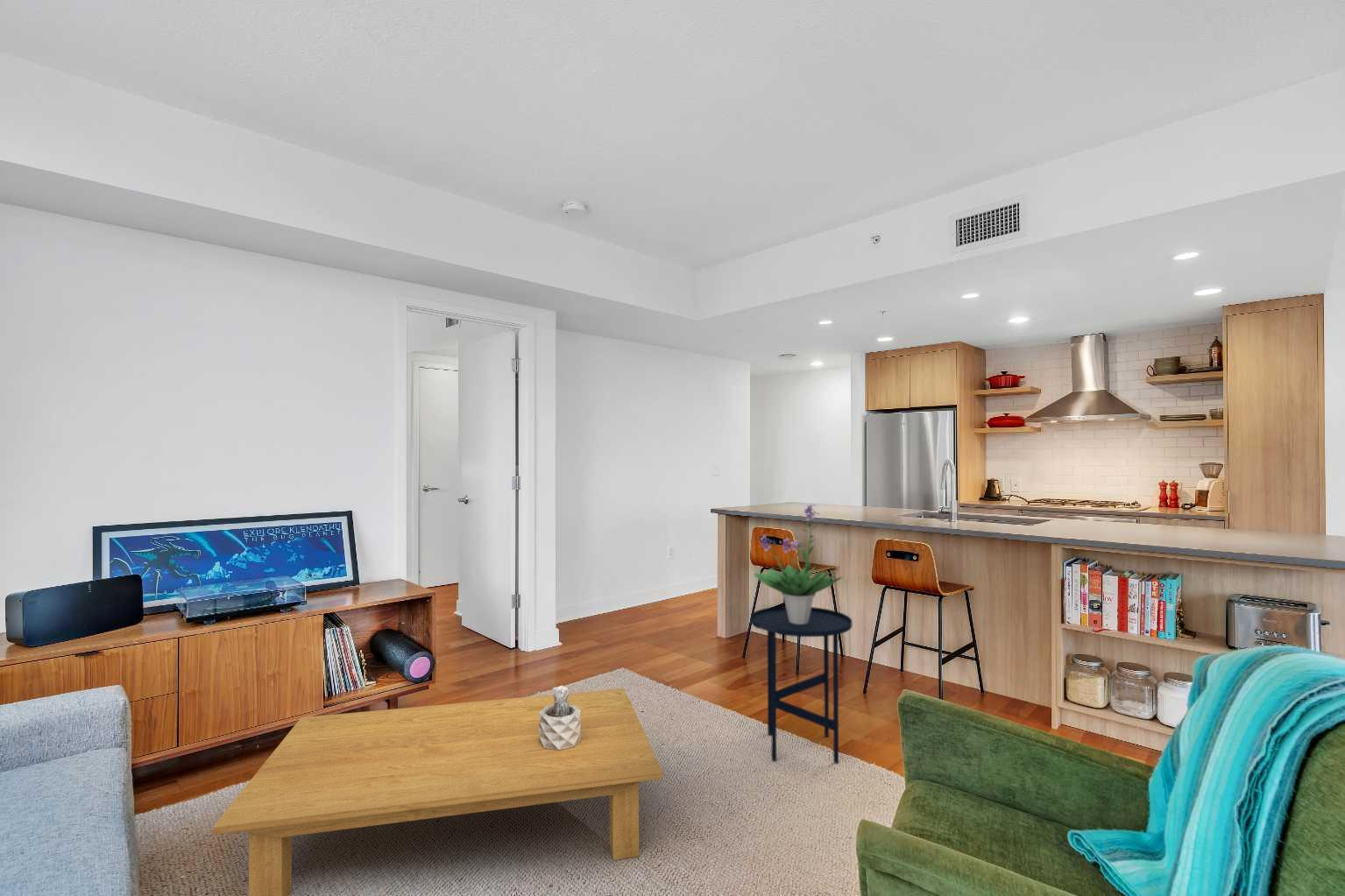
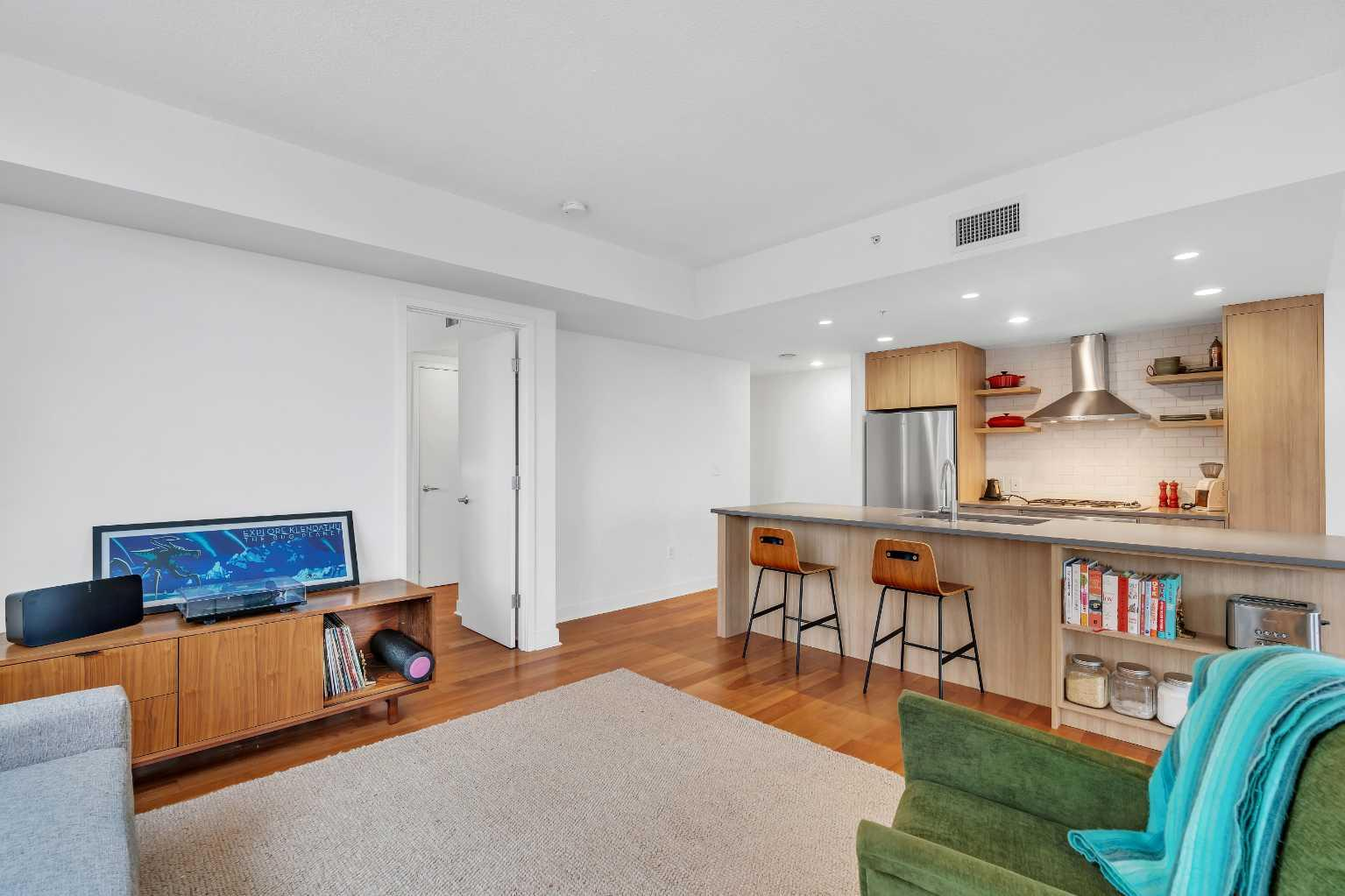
- potted plant (796, 562)
- side table (801, 682)
- succulent plant (559, 713)
- coffee table (464, 784)
